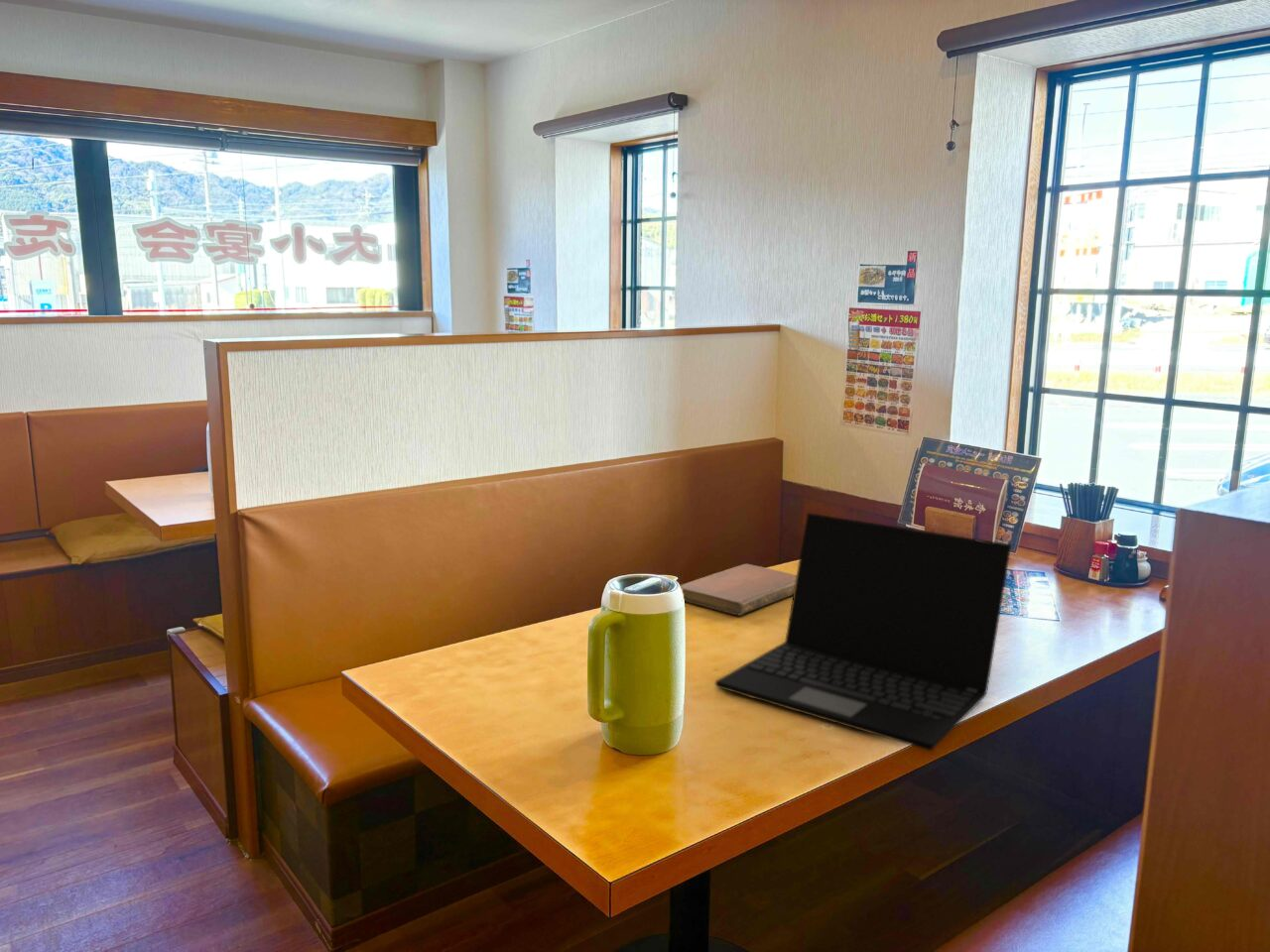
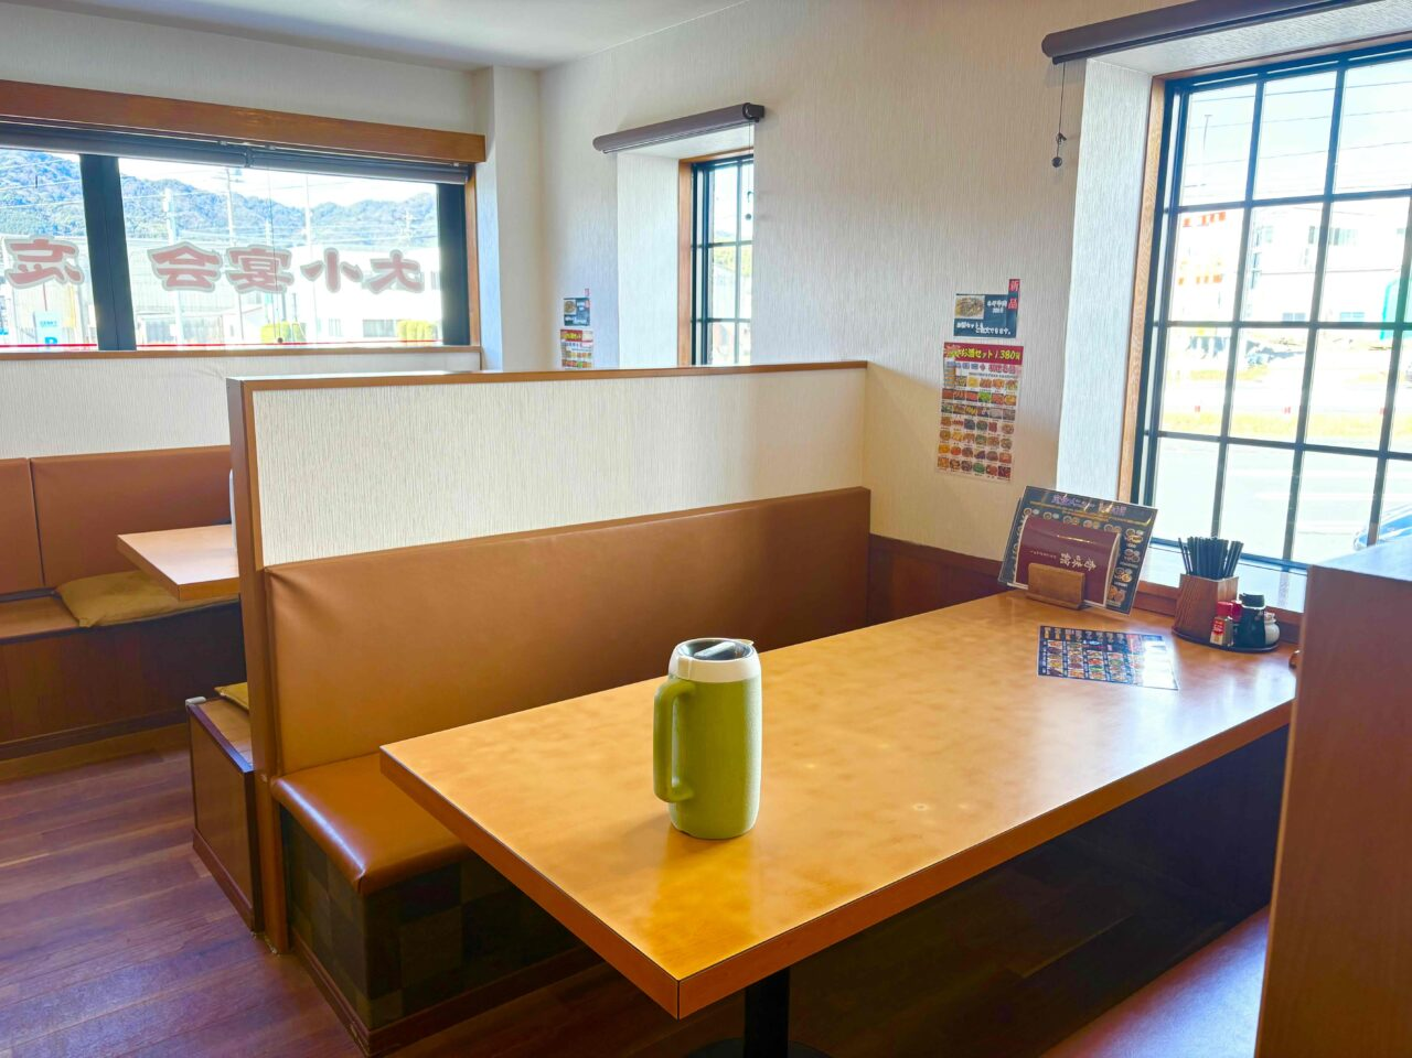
- laptop (862, 616)
- notebook (743, 587)
